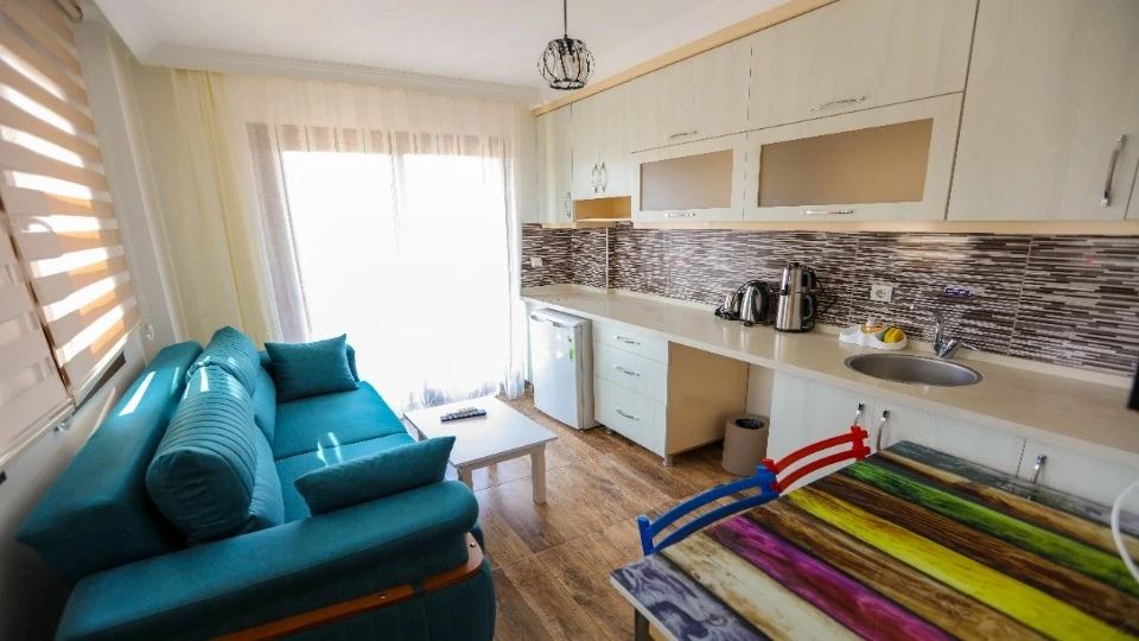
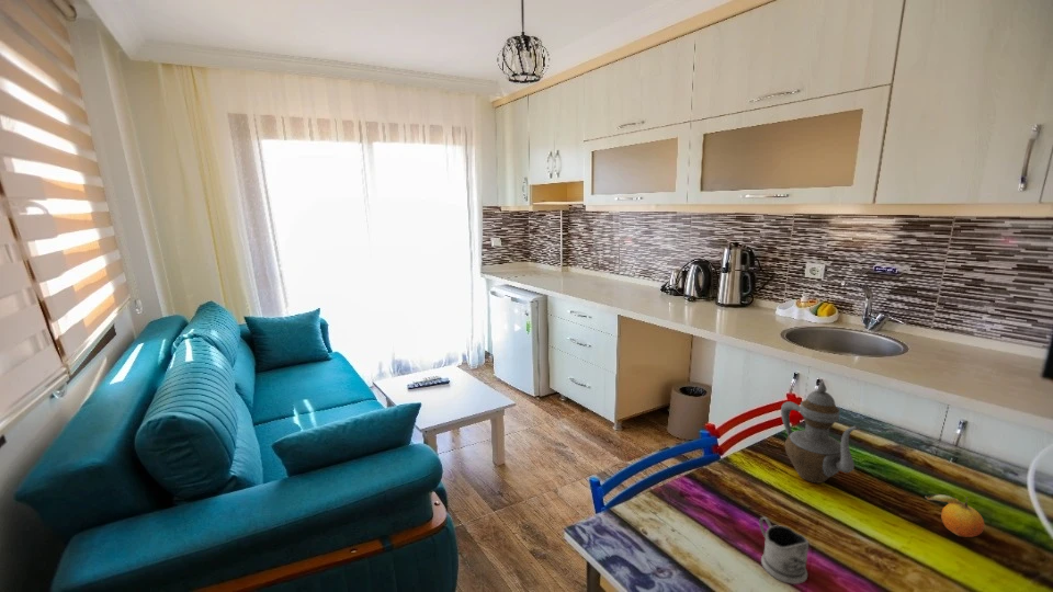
+ fruit (952, 508)
+ teapot (815, 429)
+ tea glass holder (780, 544)
